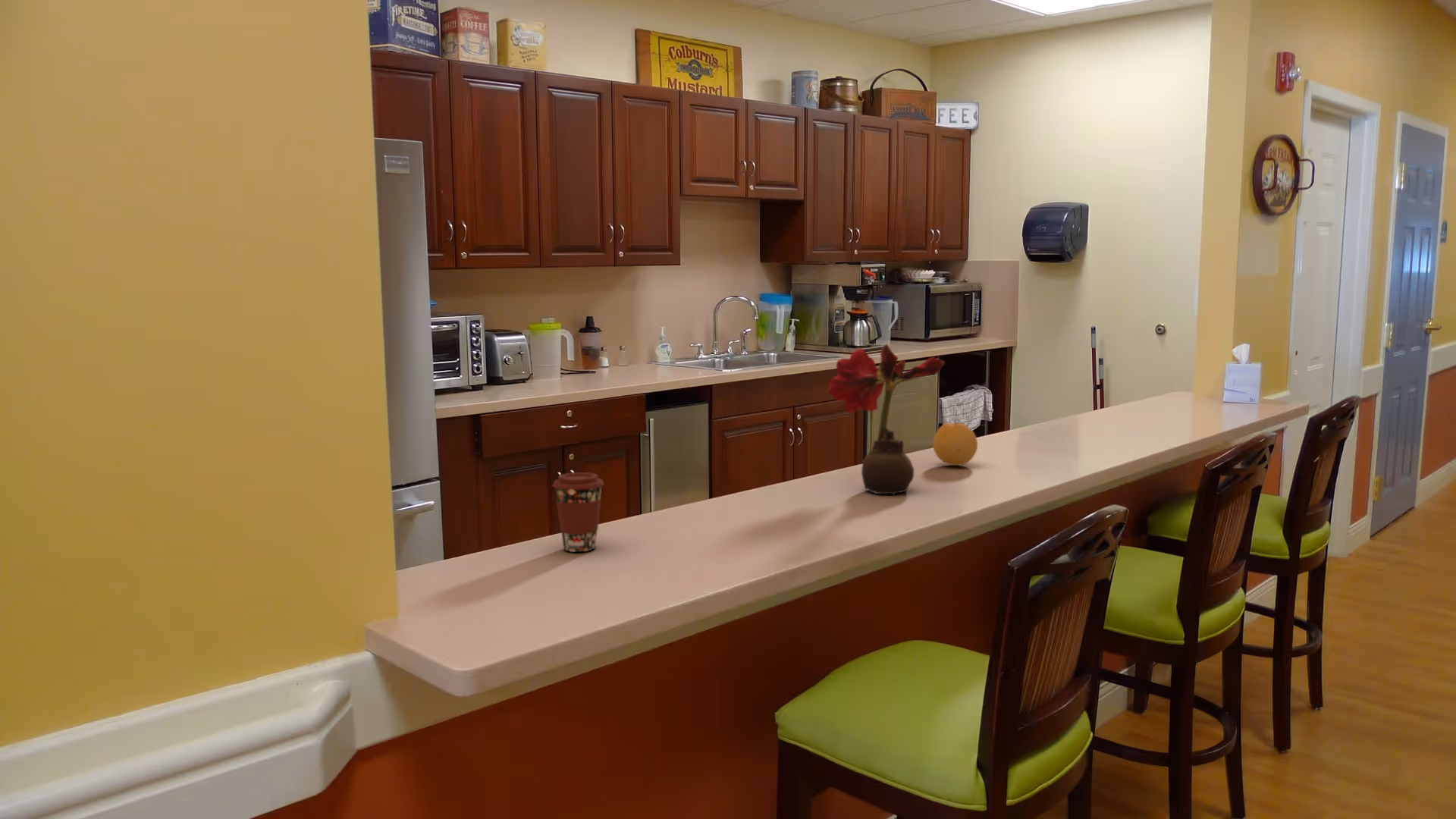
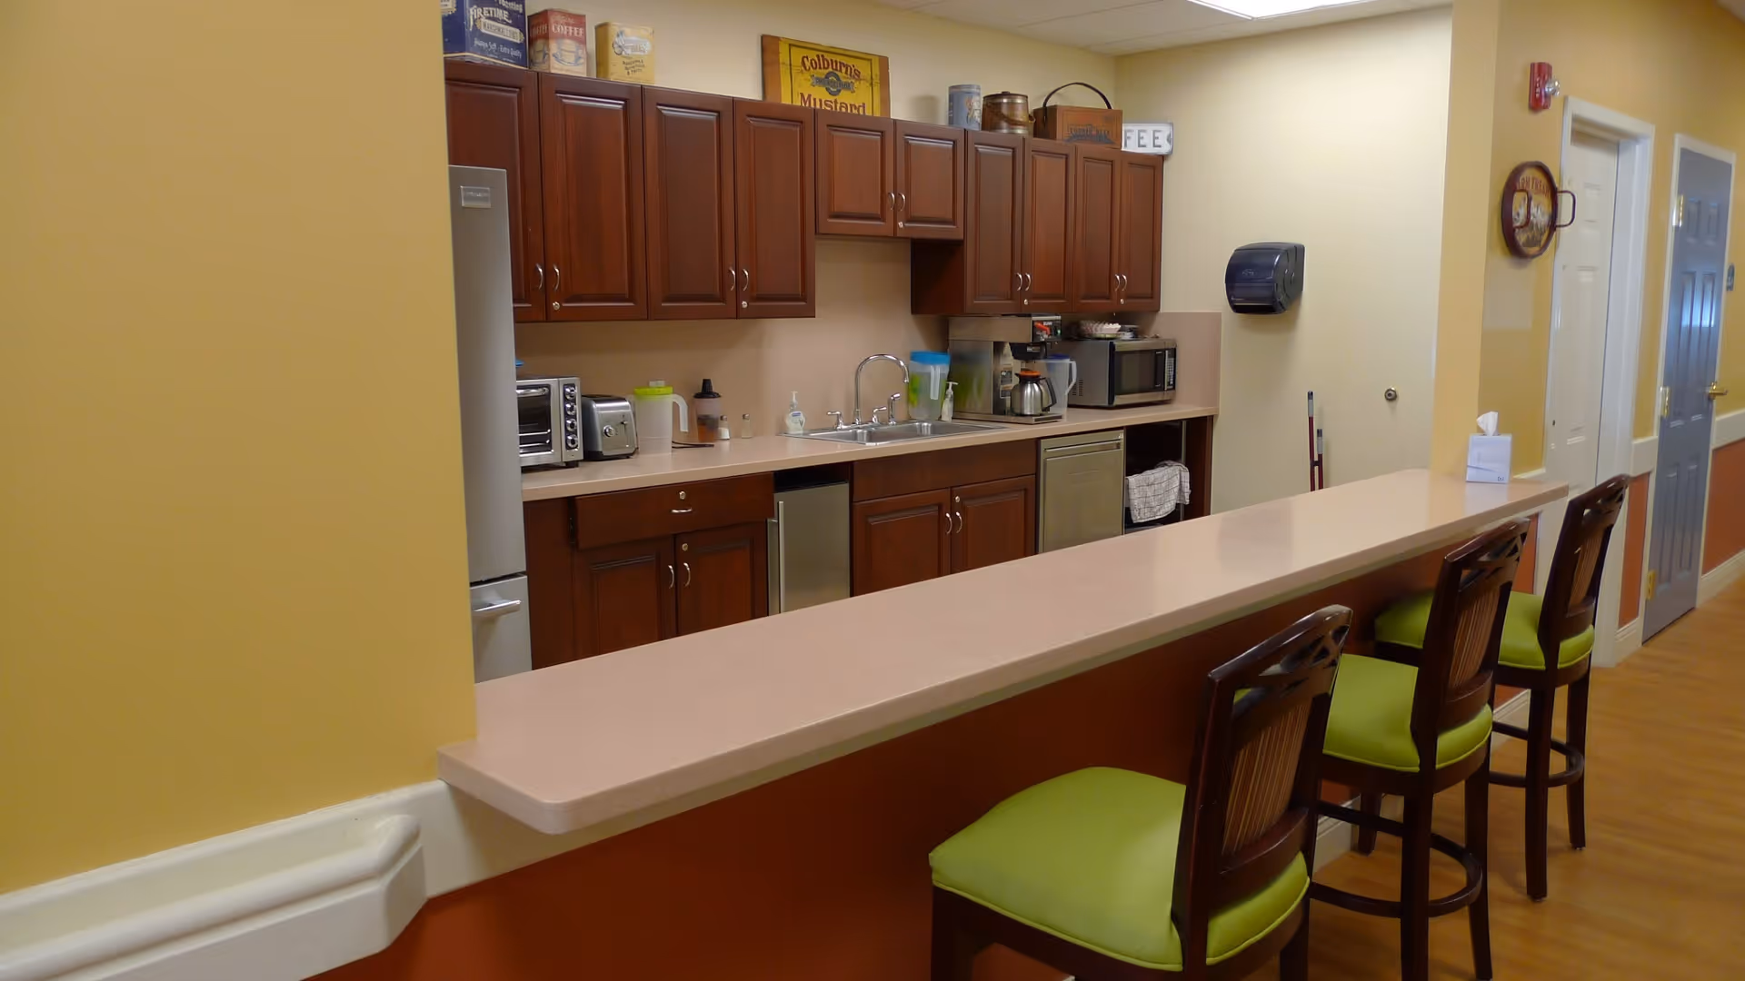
- flower (881, 414)
- fruit (955, 444)
- coffee cup (579, 512)
